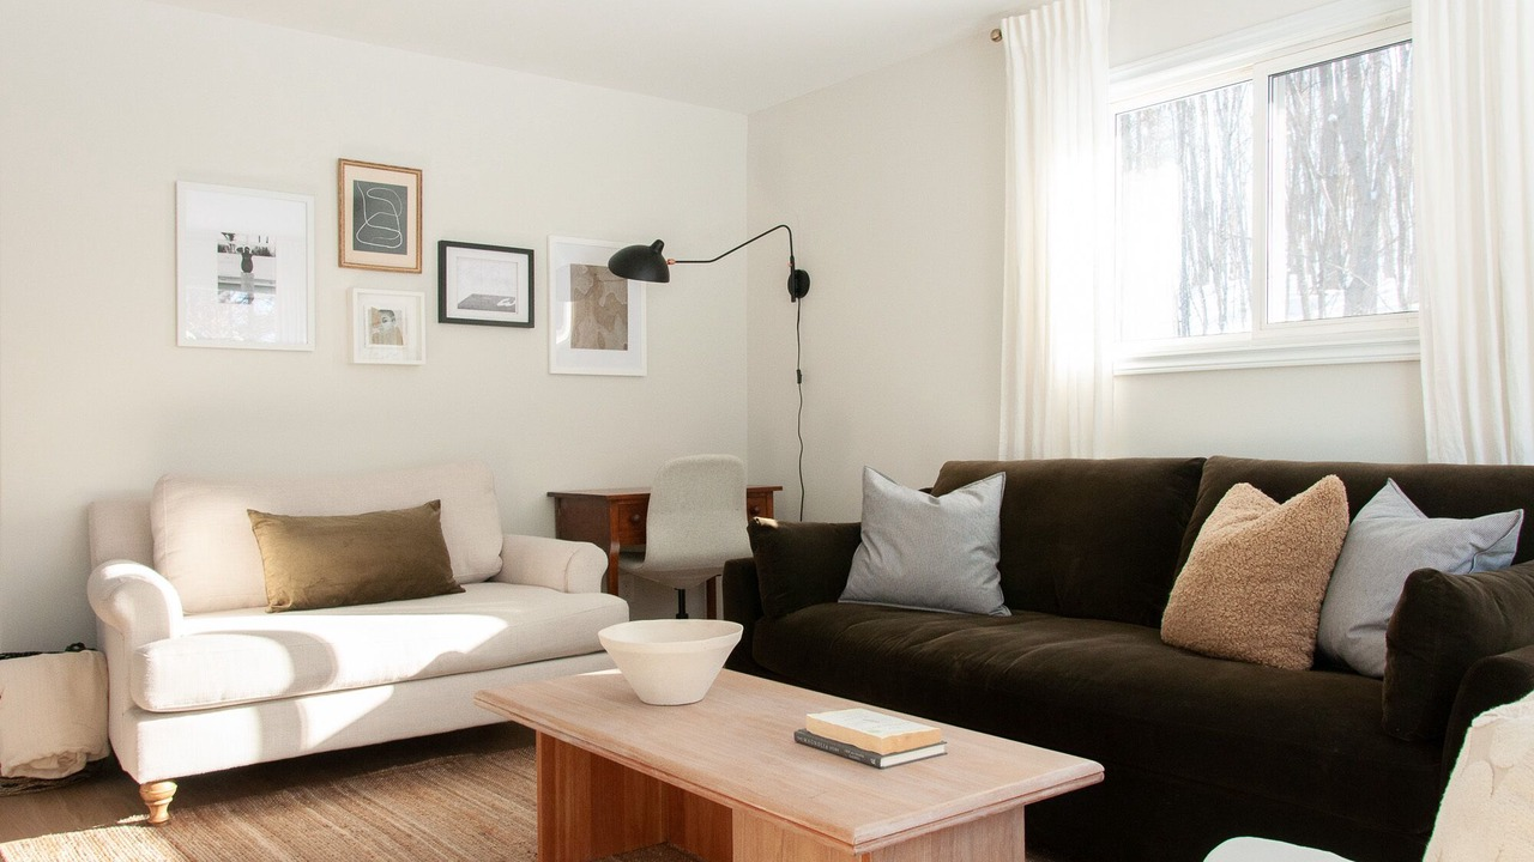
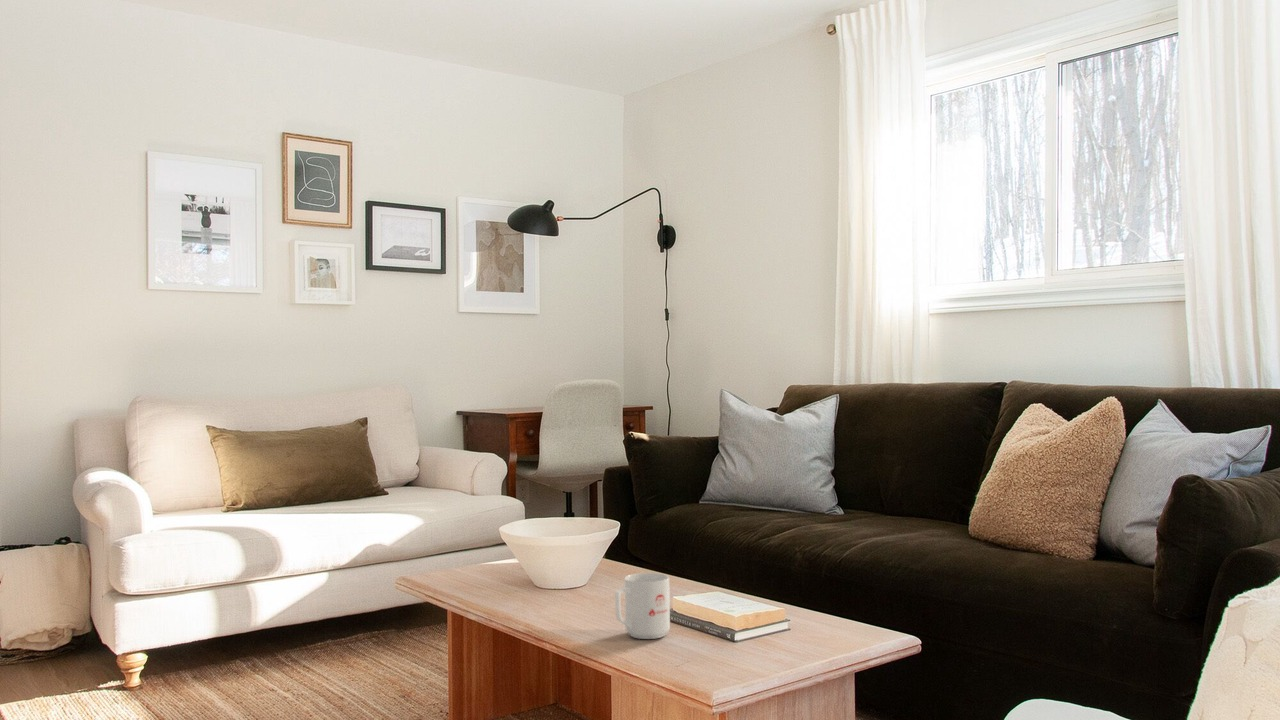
+ mug (641, 606)
